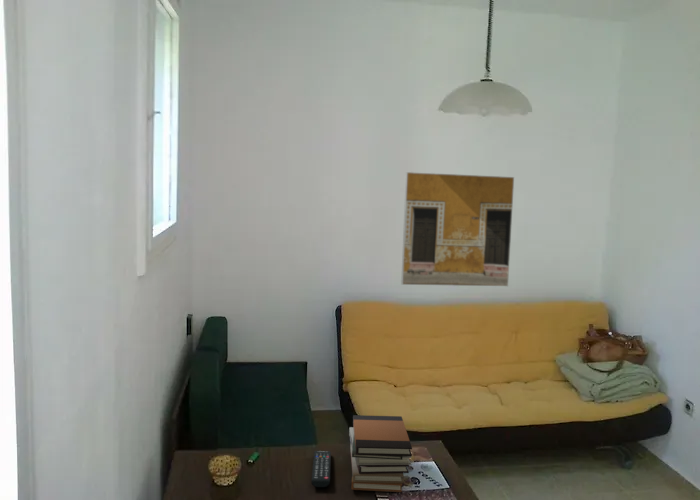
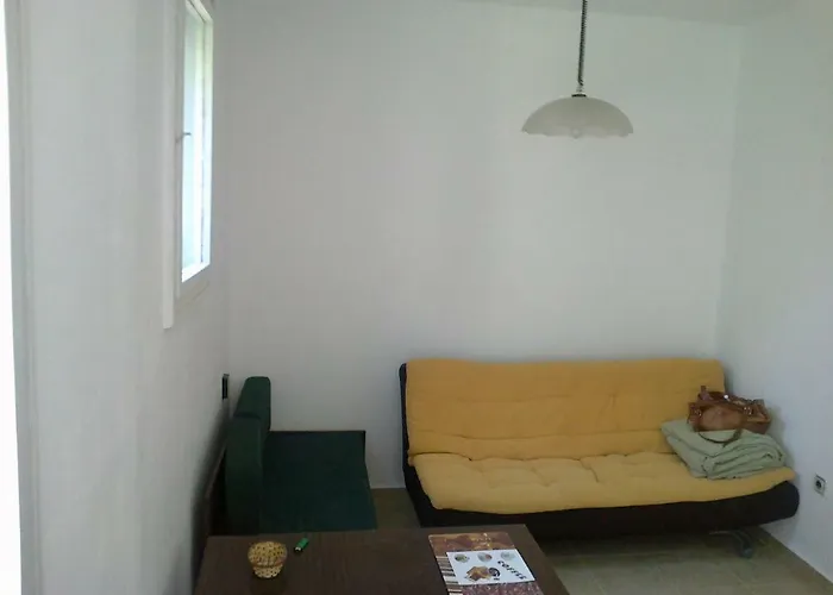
- remote control (321, 467)
- book stack (378, 450)
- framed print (457, 230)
